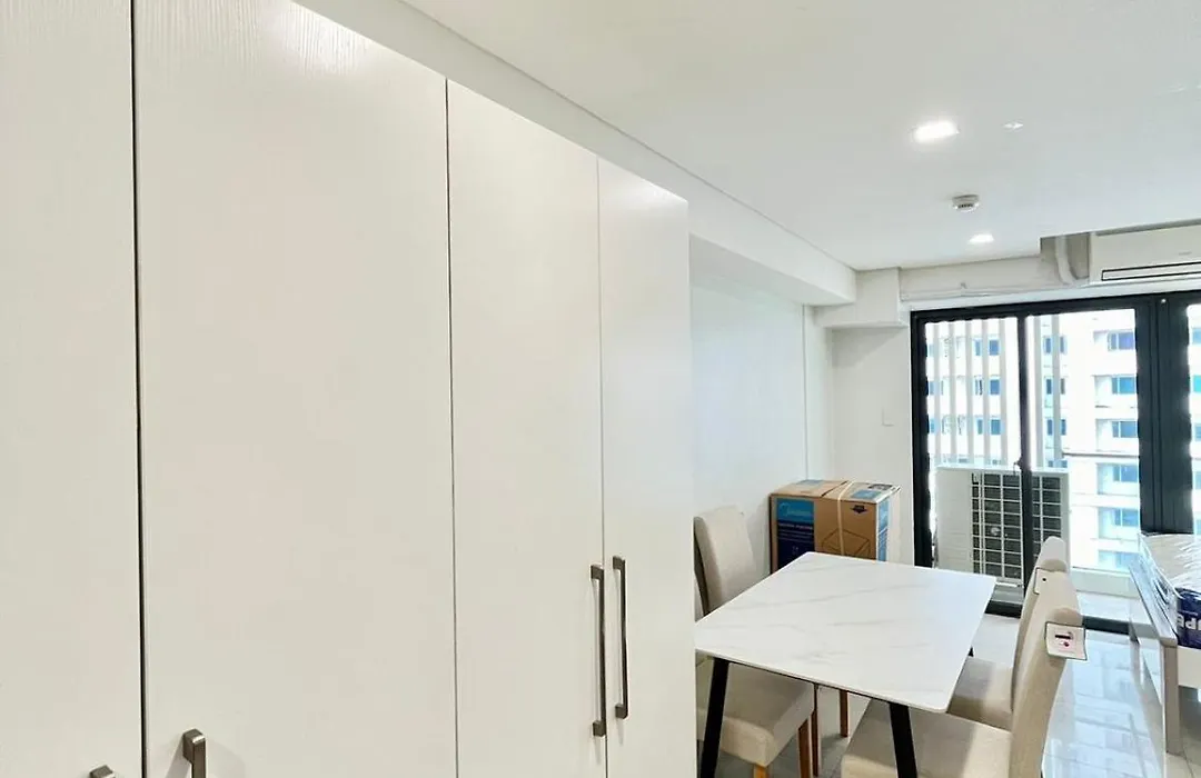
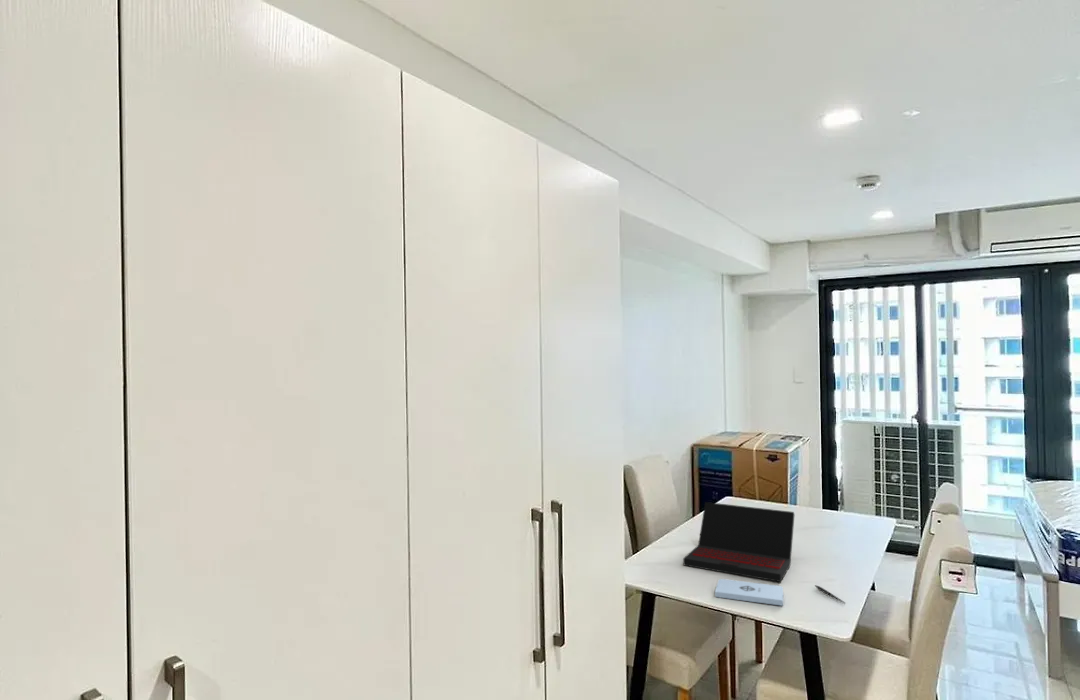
+ notepad (749, 591)
+ pen (829, 593)
+ laptop (740, 537)
